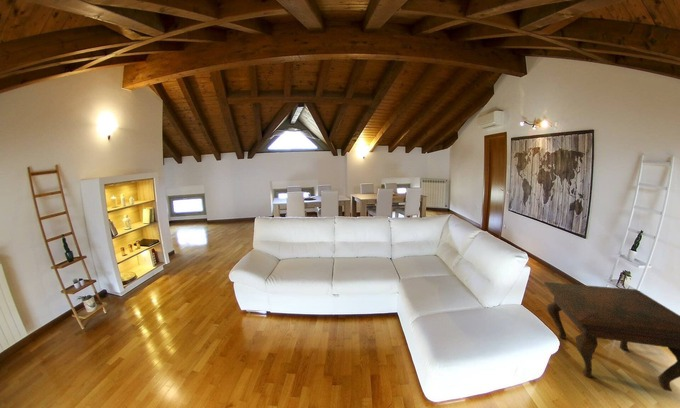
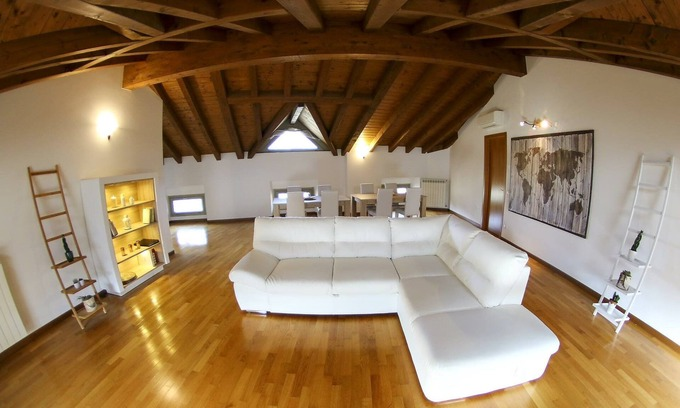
- side table (608, 332)
